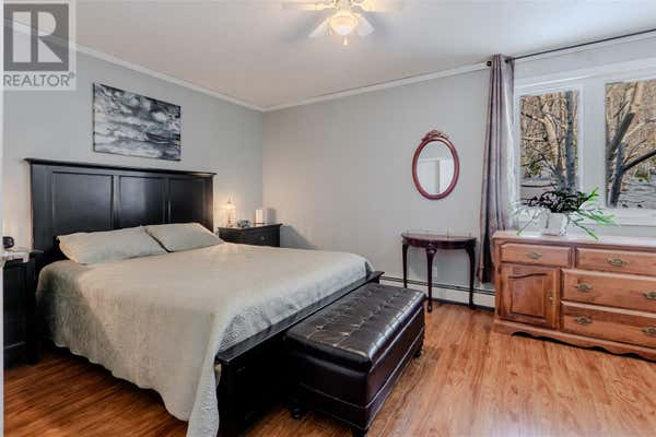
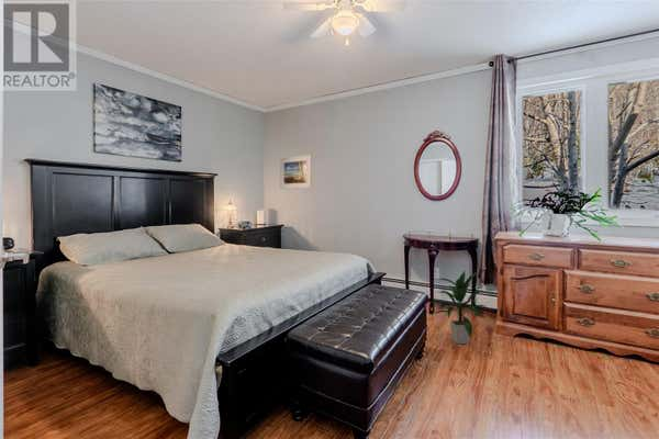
+ indoor plant (459, 306)
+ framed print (294, 172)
